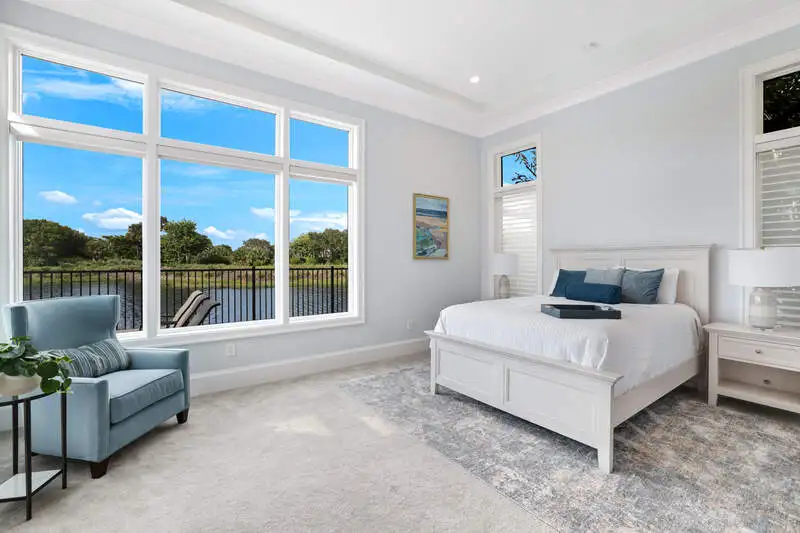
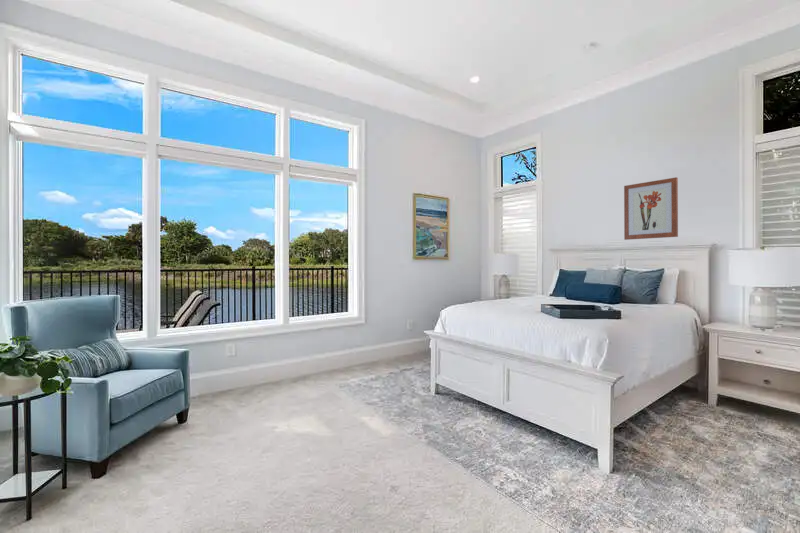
+ wall art (649, 210)
